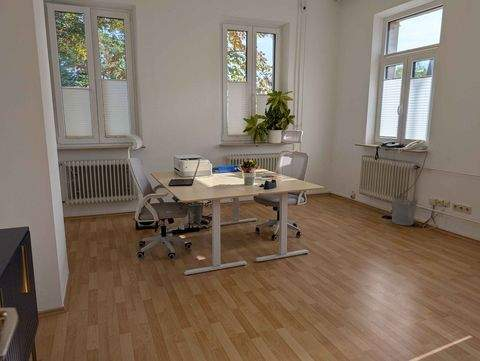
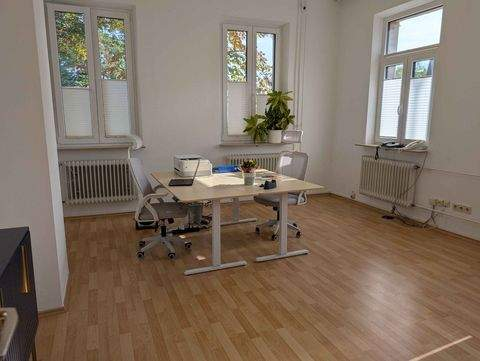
- waste bin (404, 210)
